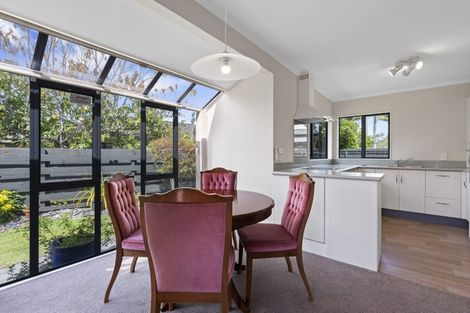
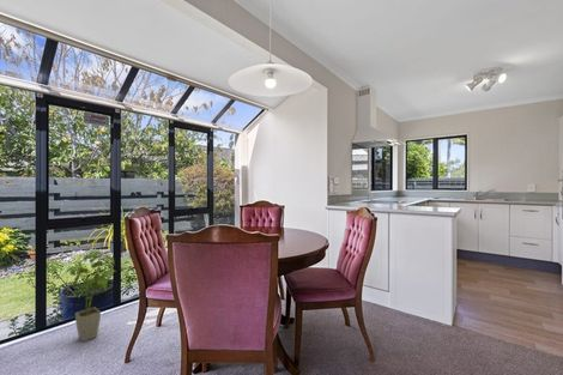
+ house plant (93, 292)
